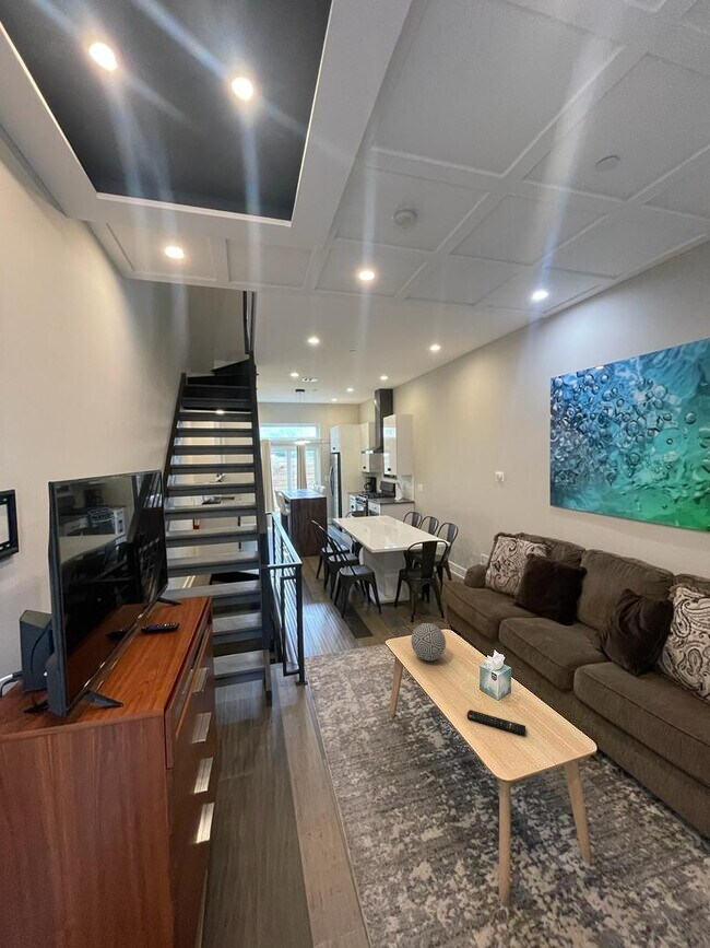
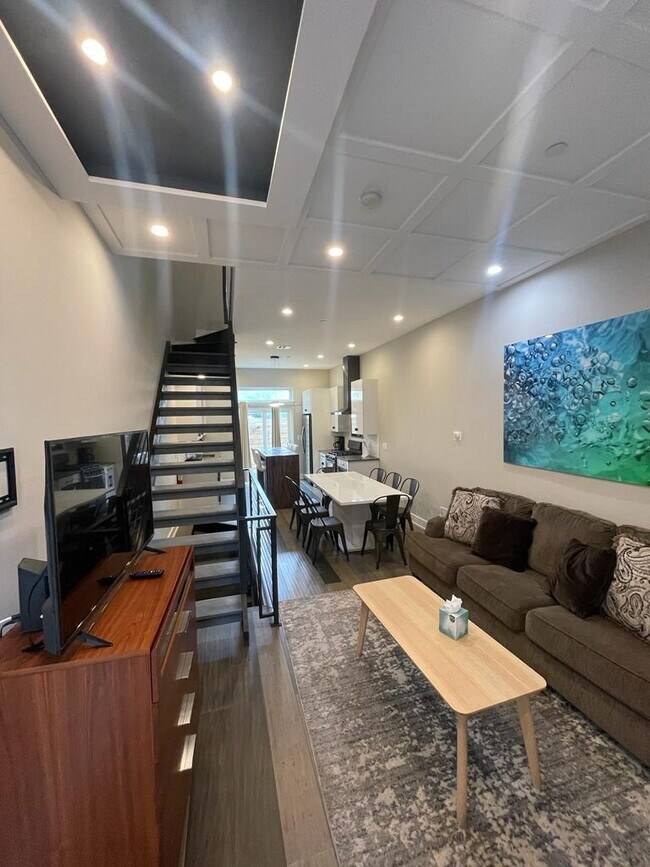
- remote control (495, 722)
- decorative ball (428, 641)
